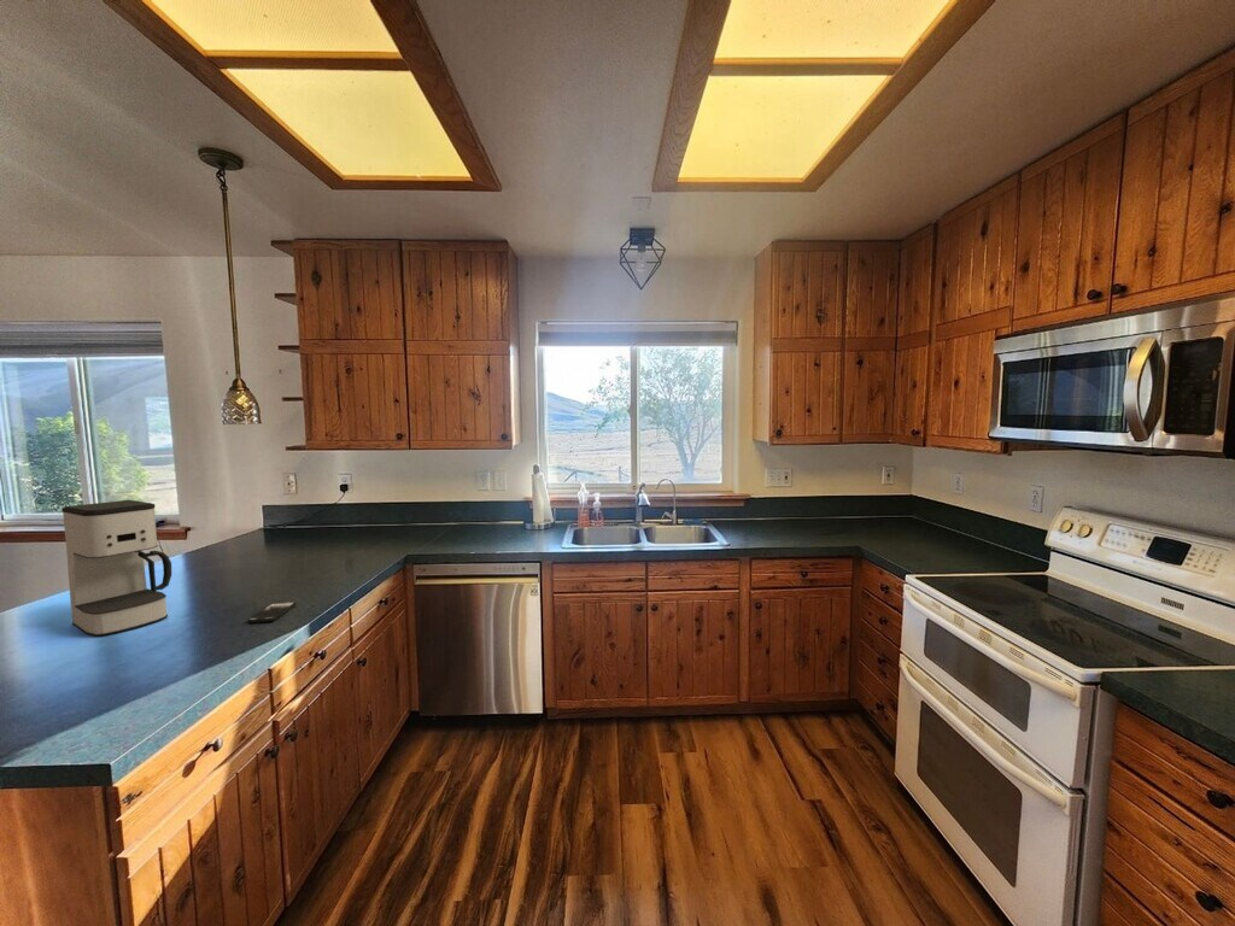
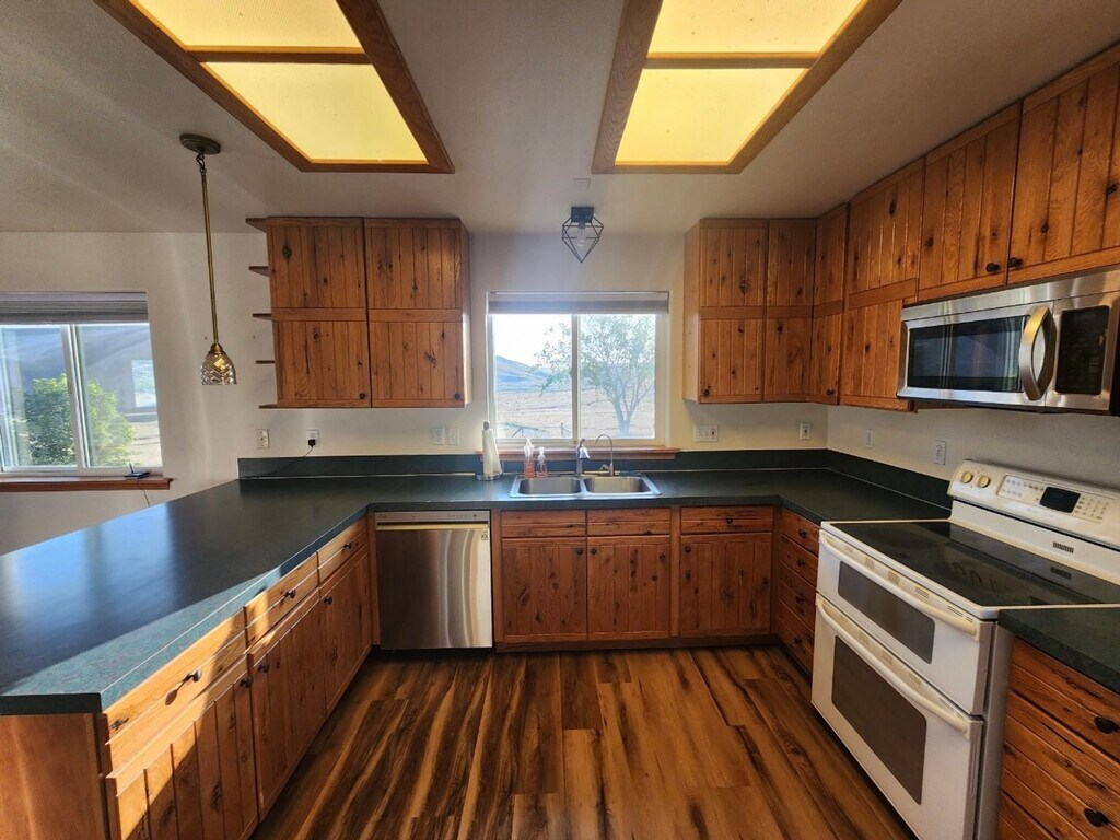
- coffee maker (124, 562)
- smartphone (273, 611)
